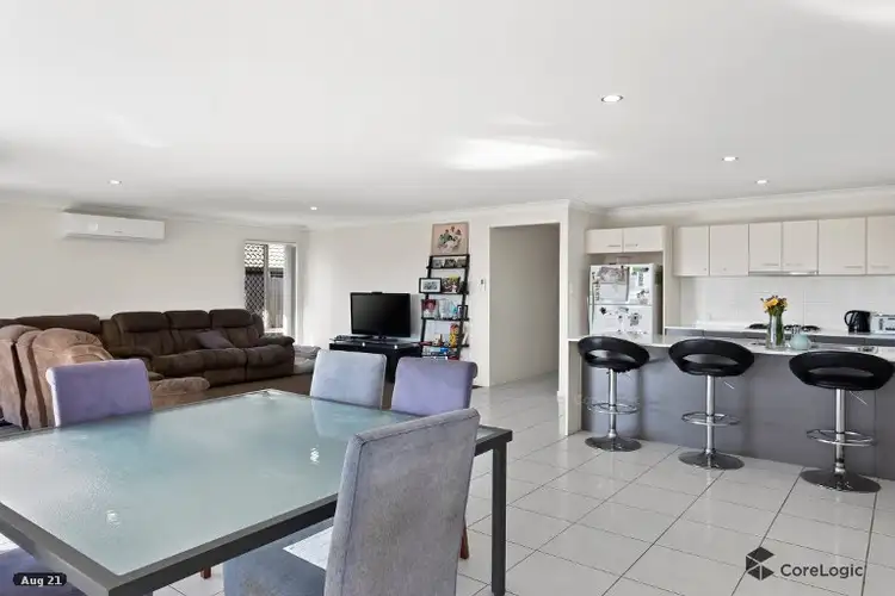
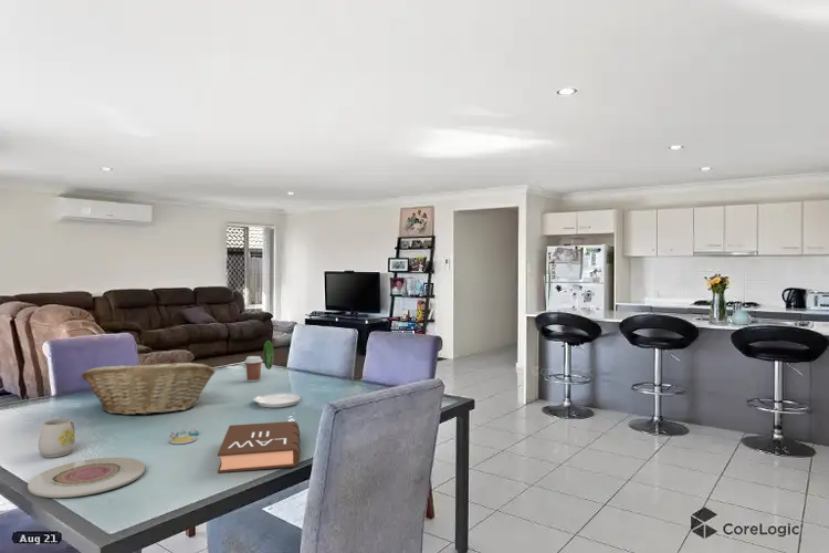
+ book (262, 444)
+ plate (271, 366)
+ fruit basket (150, 383)
+ mug (60, 436)
+ salt and pepper shaker set (183, 434)
+ coffee cup (253, 368)
+ plate (88, 474)
